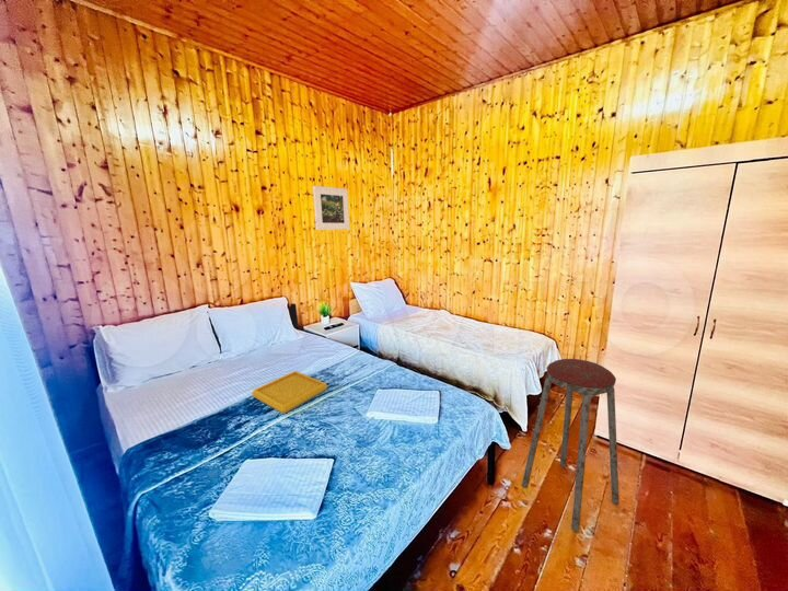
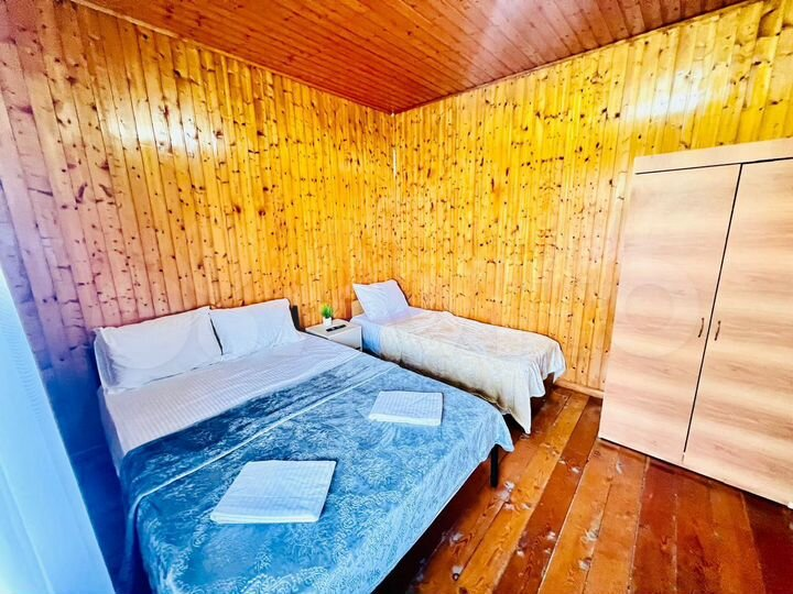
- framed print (332, 209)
- music stool (569, 429)
- serving tray (290, 390)
